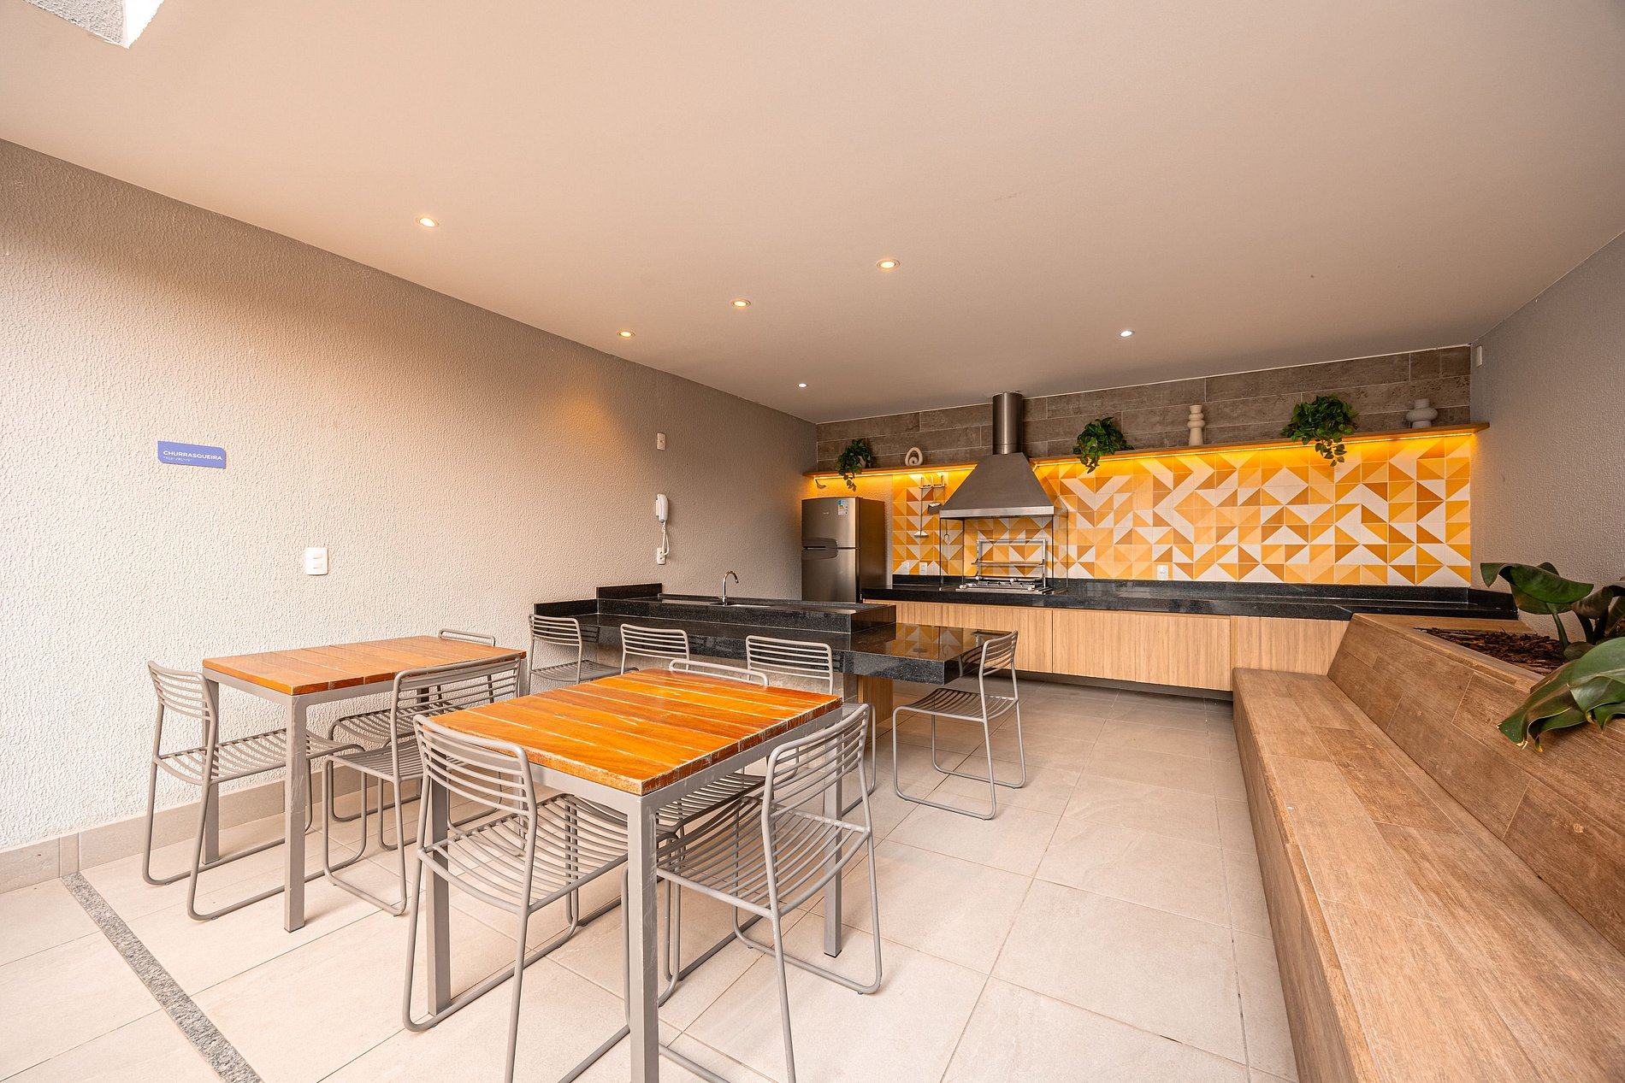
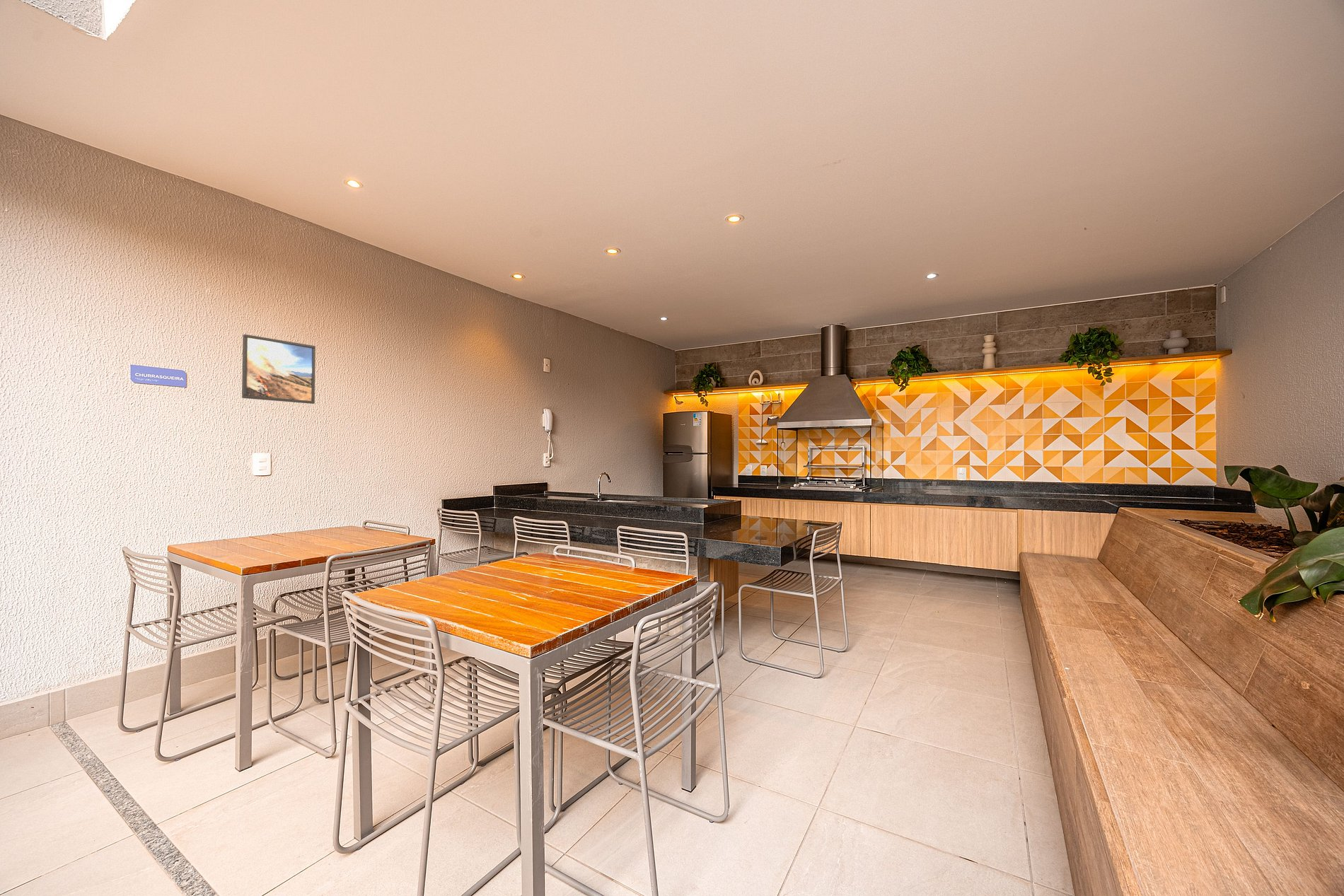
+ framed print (280, 371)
